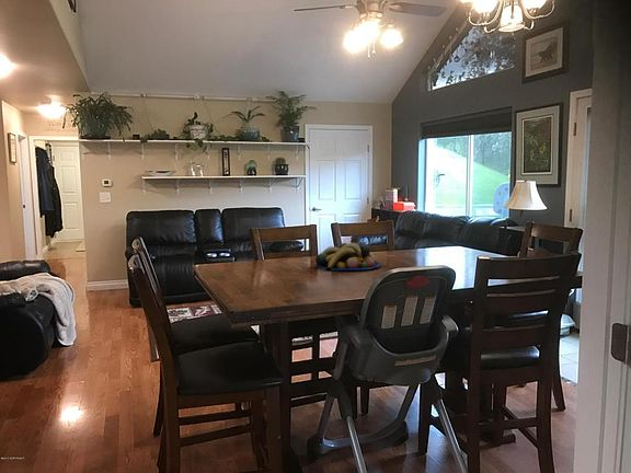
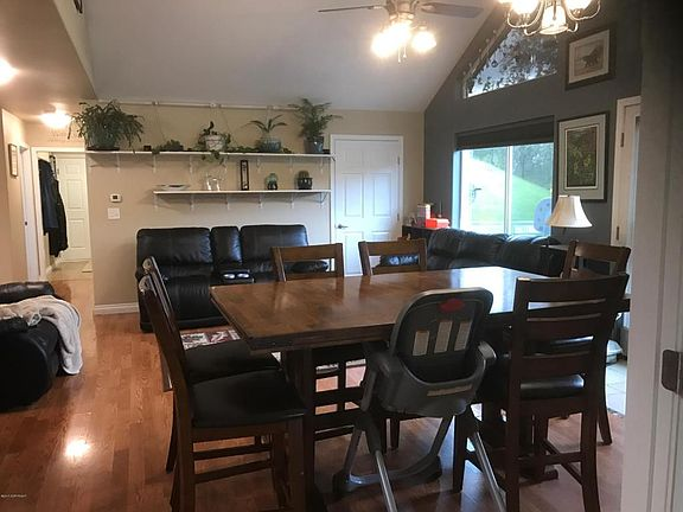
- fruit bowl (348, 254)
